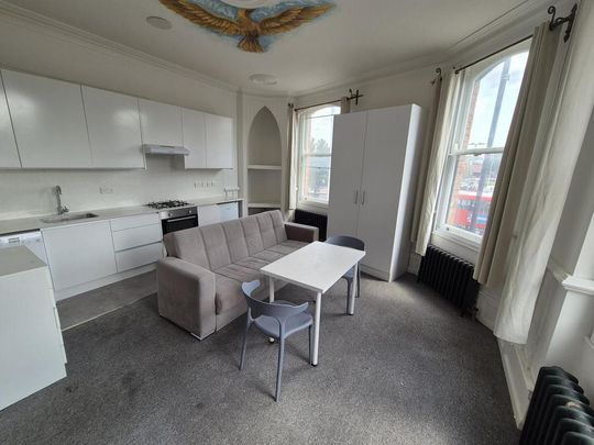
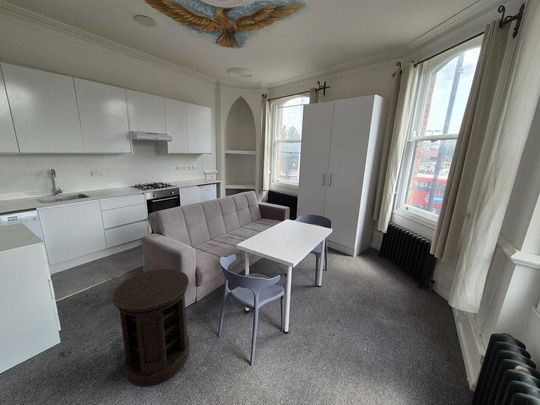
+ side table (156, 322)
